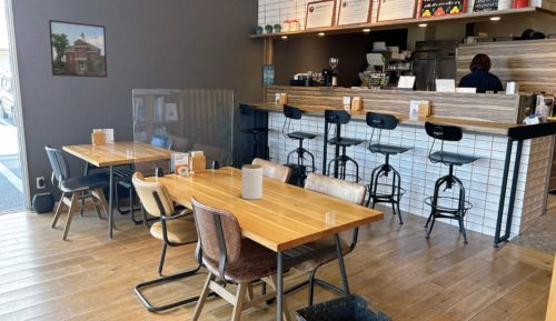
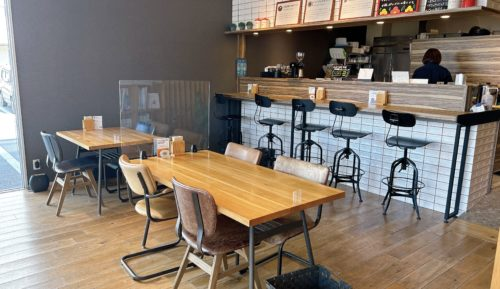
- jar (251, 181)
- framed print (79, 50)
